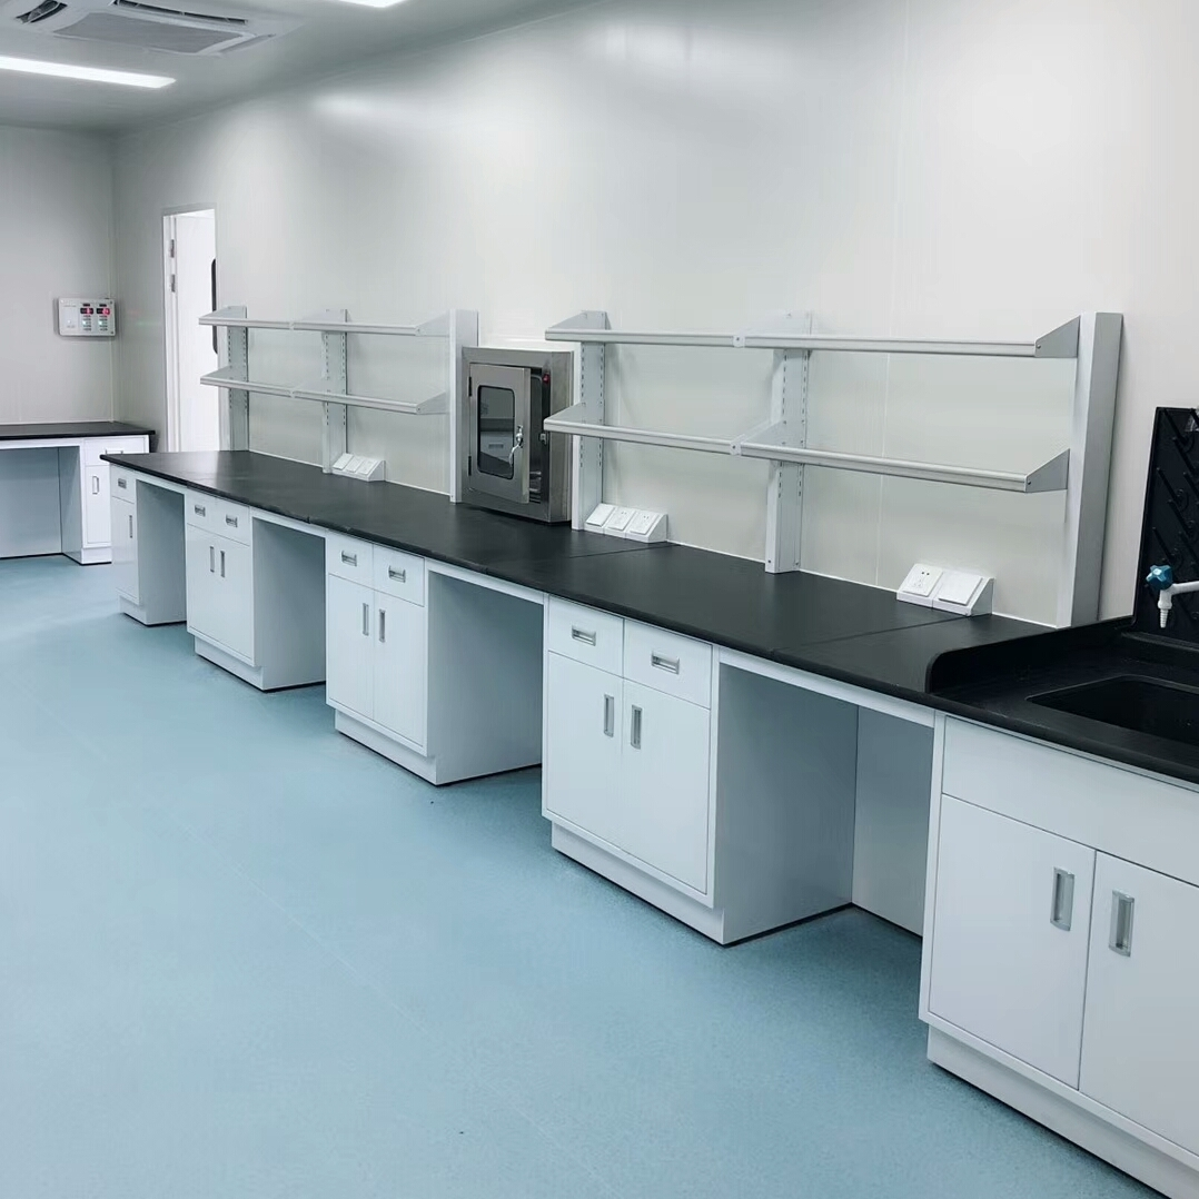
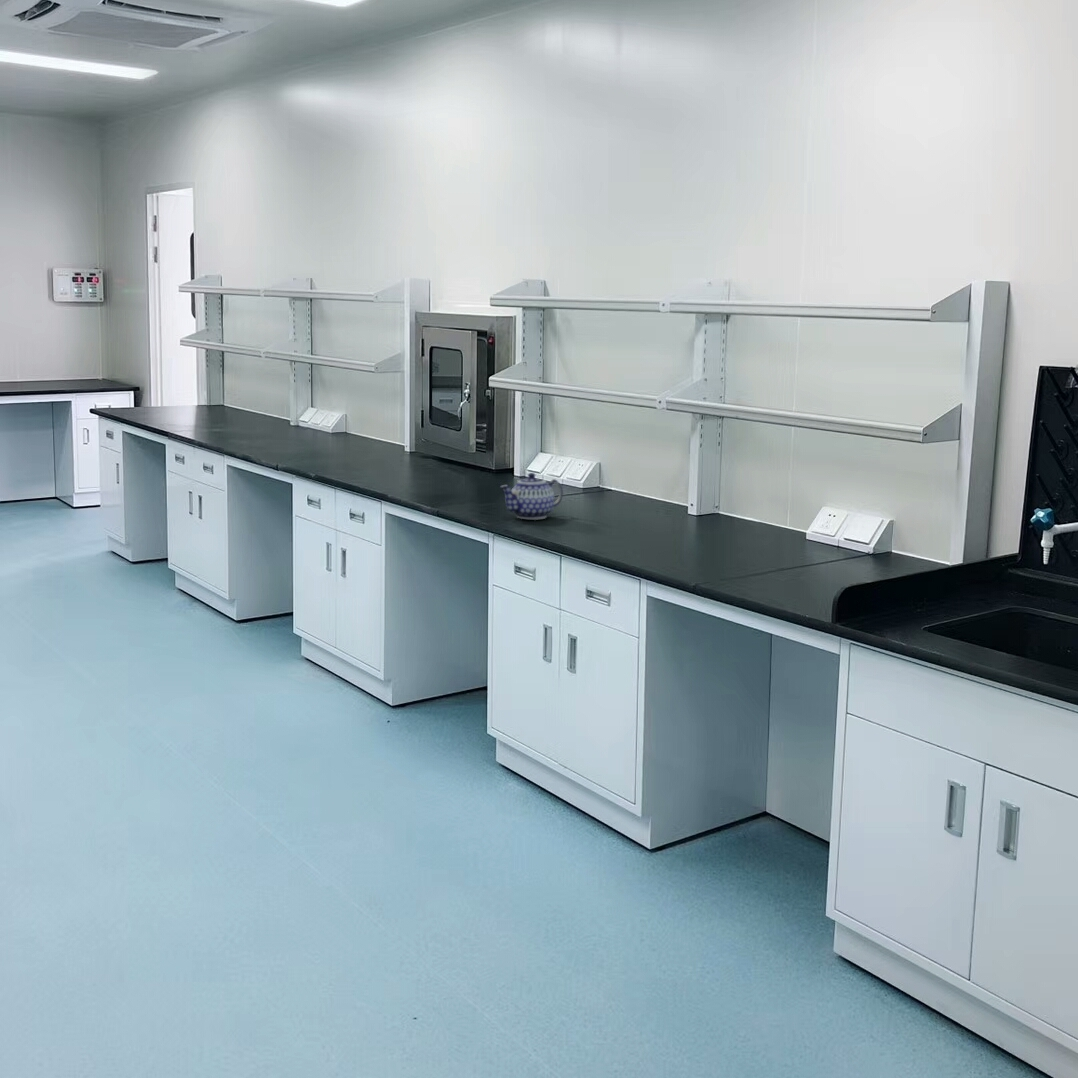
+ teapot (531, 495)
